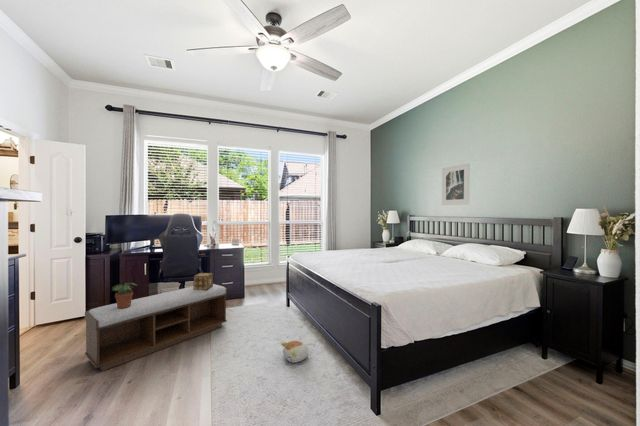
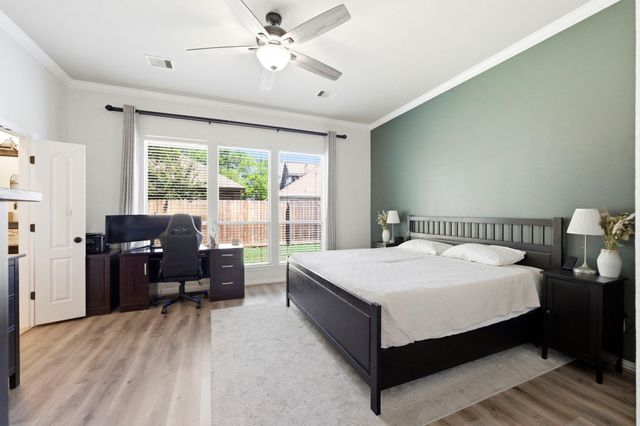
- decorative box (203, 281)
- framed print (454, 185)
- bench (165, 318)
- potted plant (124, 295)
- plush toy (297, 349)
